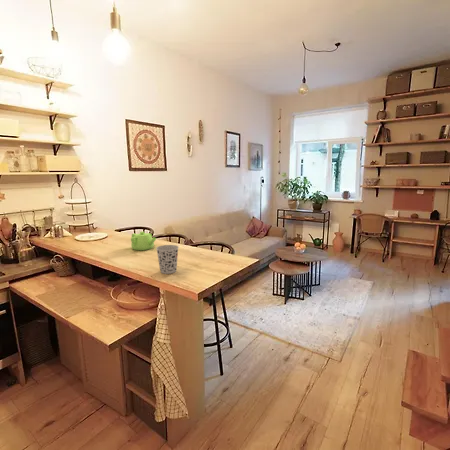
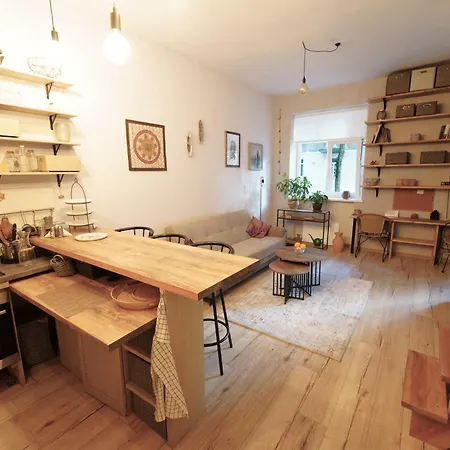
- cup (167, 259)
- teapot (143, 240)
